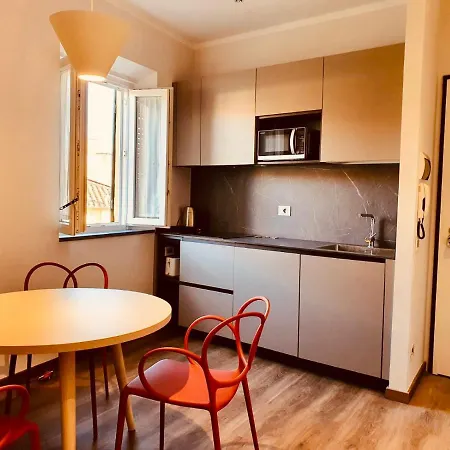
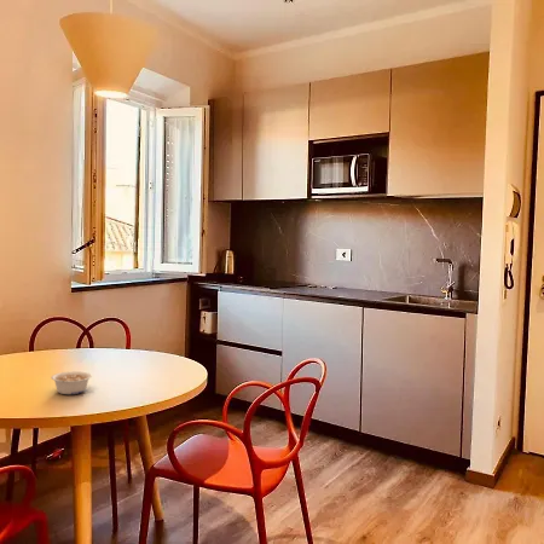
+ legume (71, 382)
